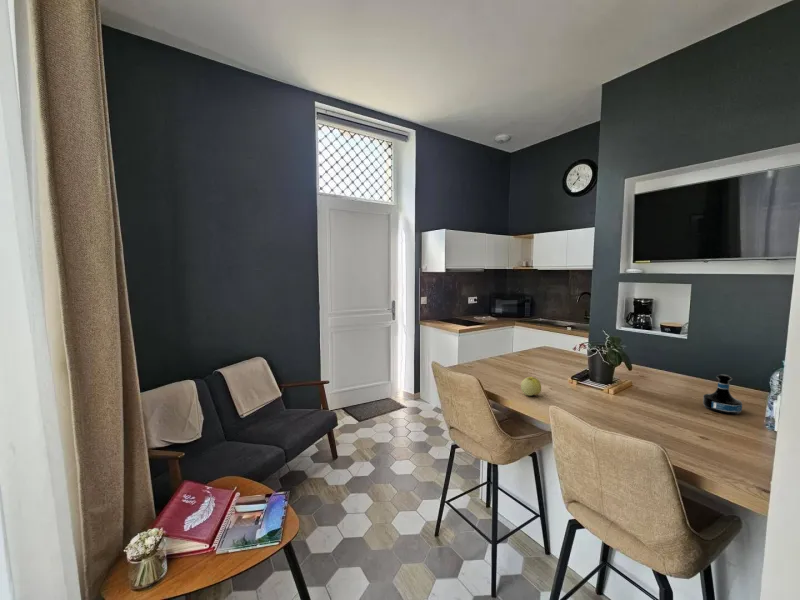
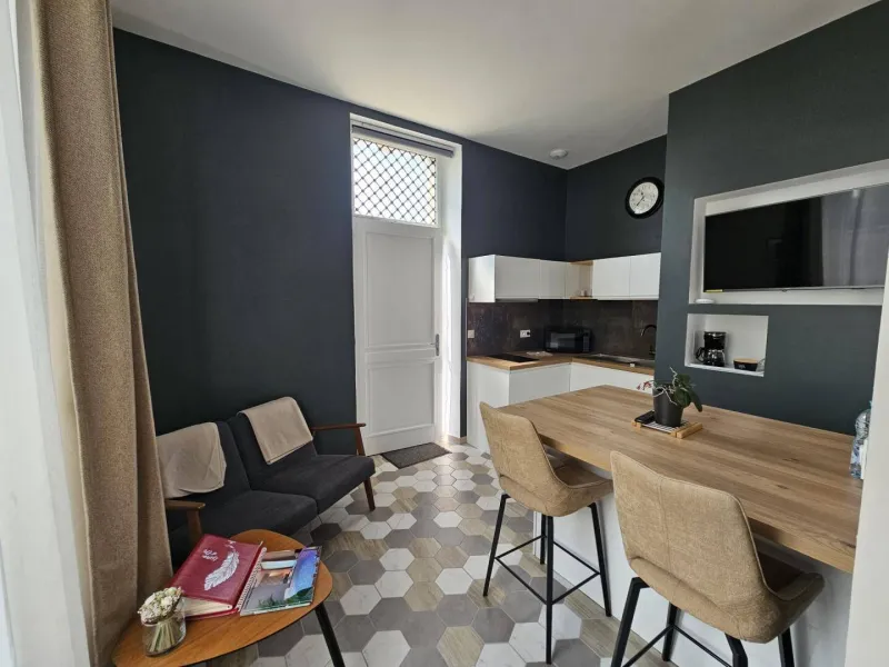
- tequila bottle (722, 392)
- apple (530, 386)
